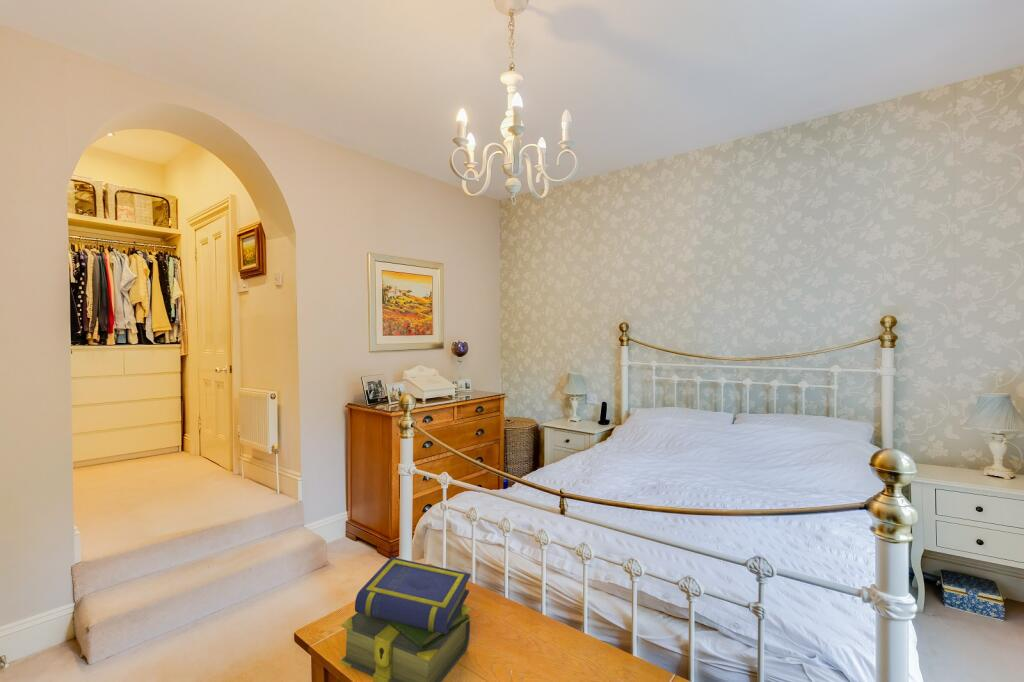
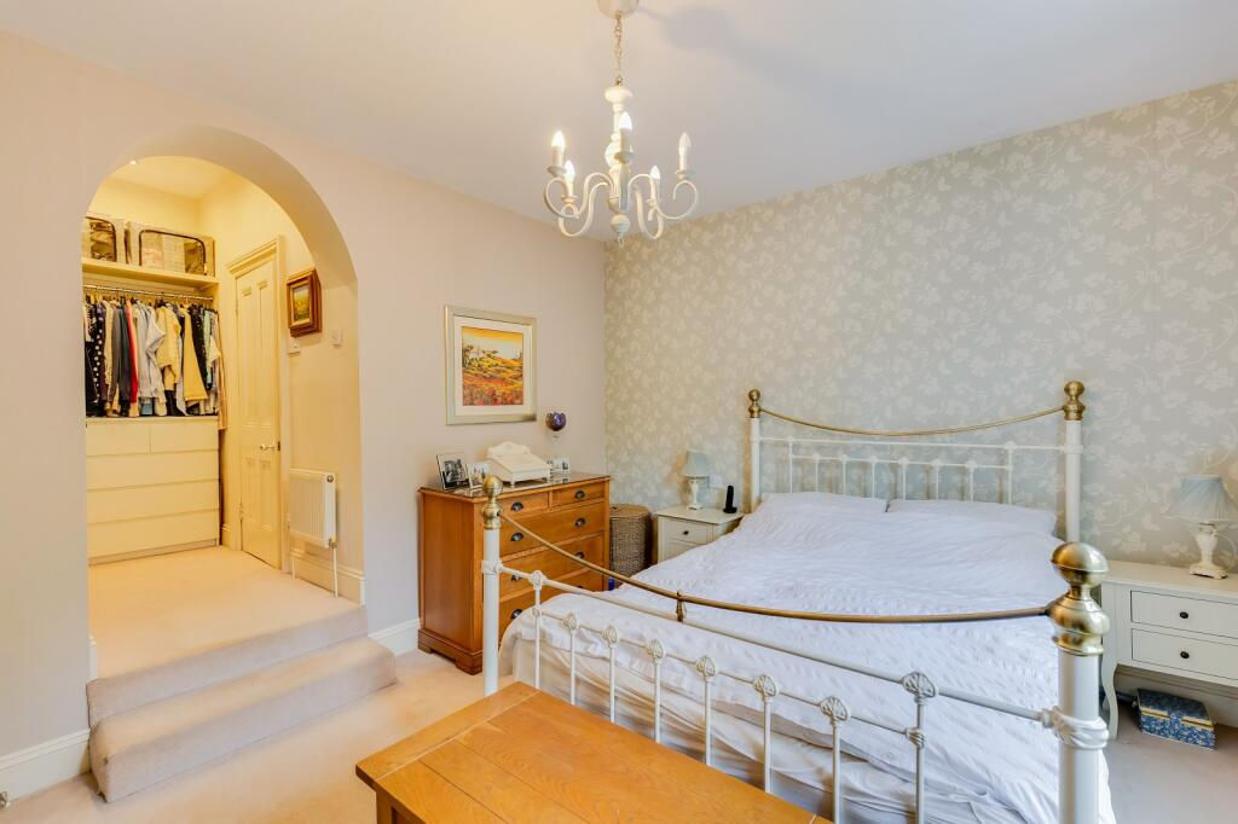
- stack of books (413, 616)
